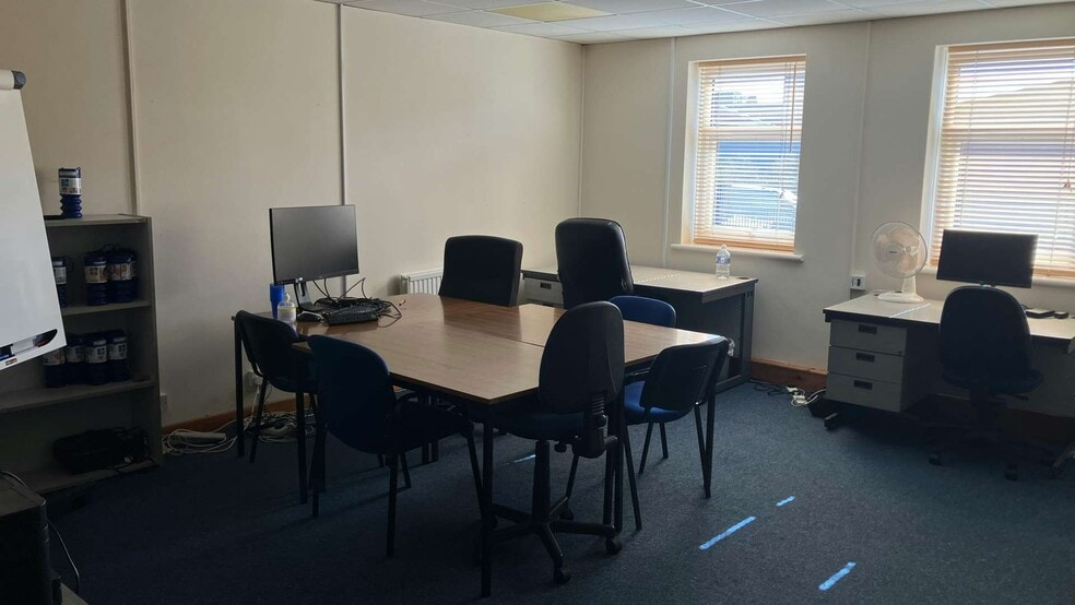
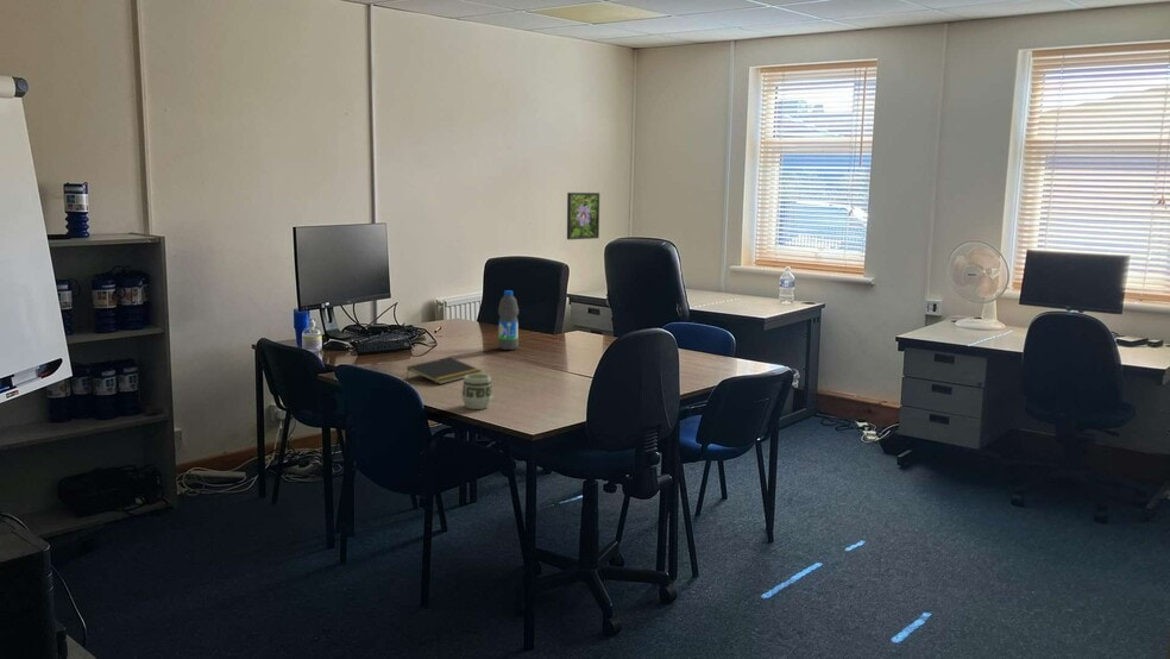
+ cup (477, 391)
+ water bottle (508, 319)
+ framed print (583, 215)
+ notepad (445, 370)
